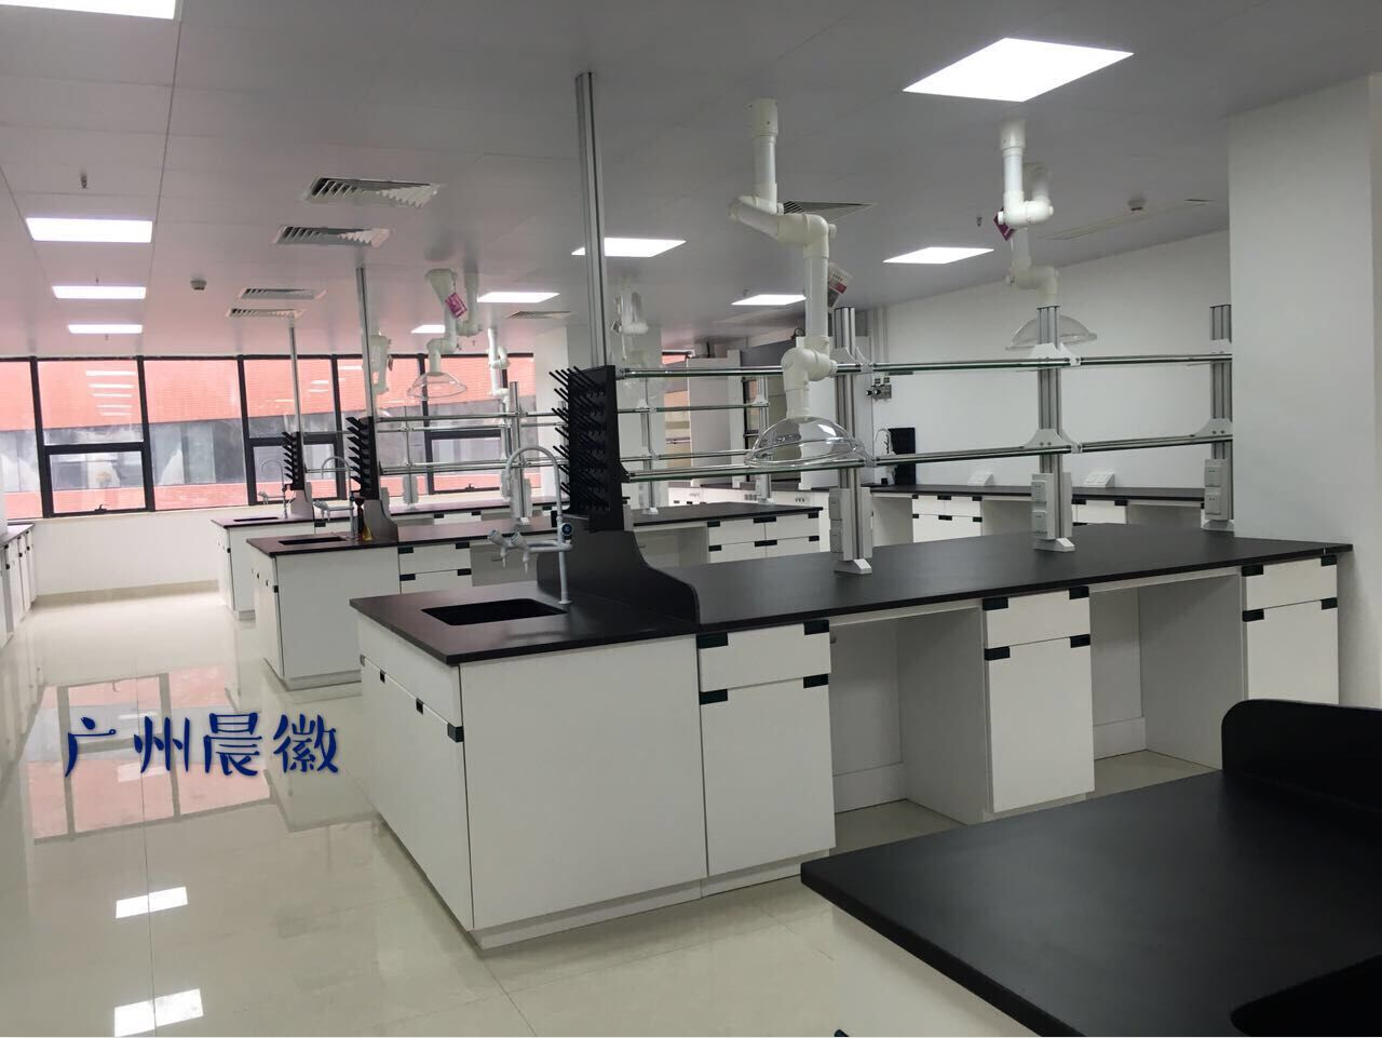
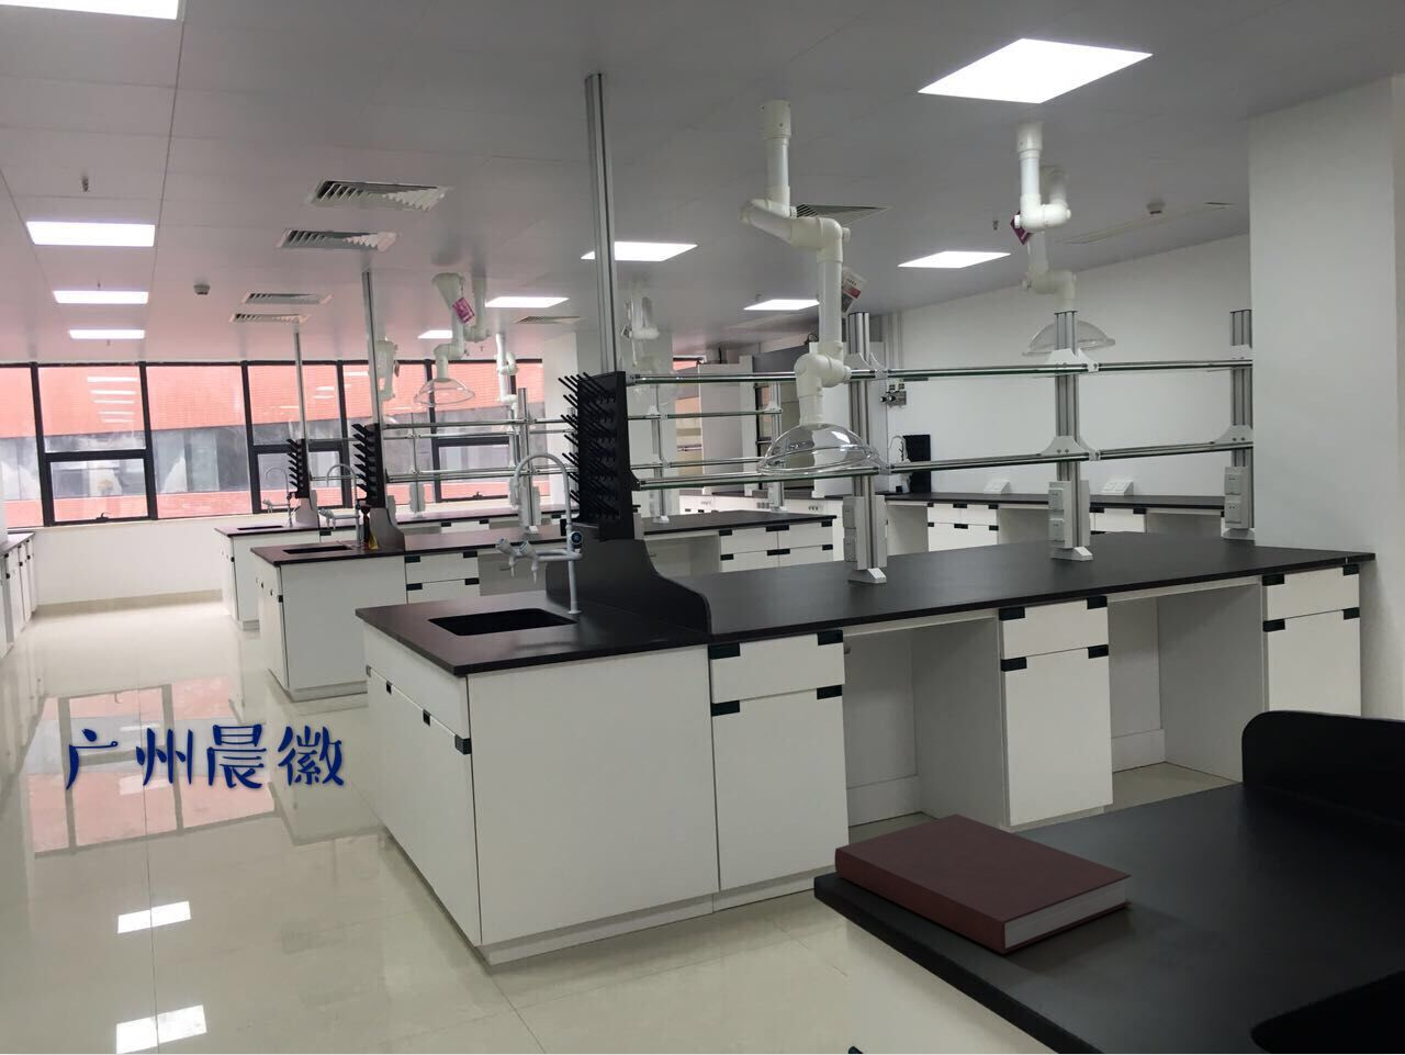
+ notebook (976, 875)
